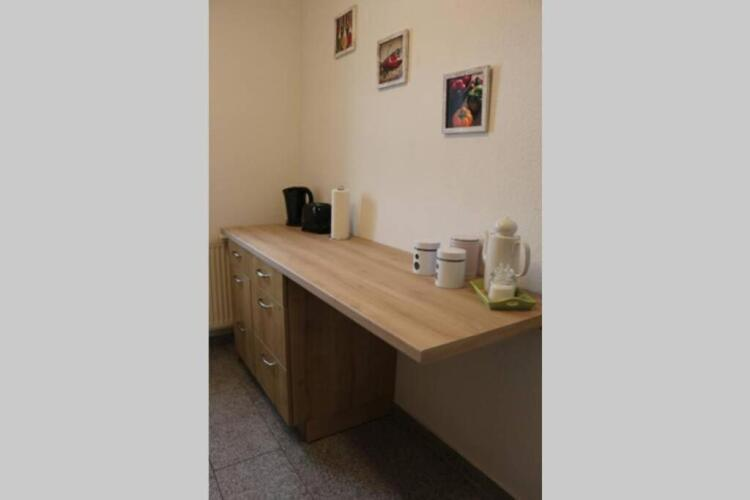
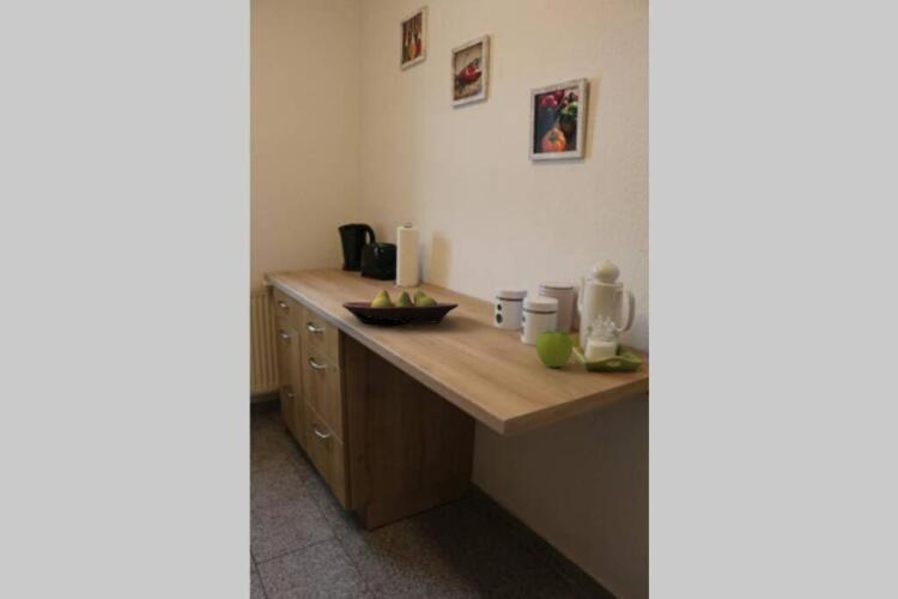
+ fruit (553, 346)
+ fruit bowl (400, 305)
